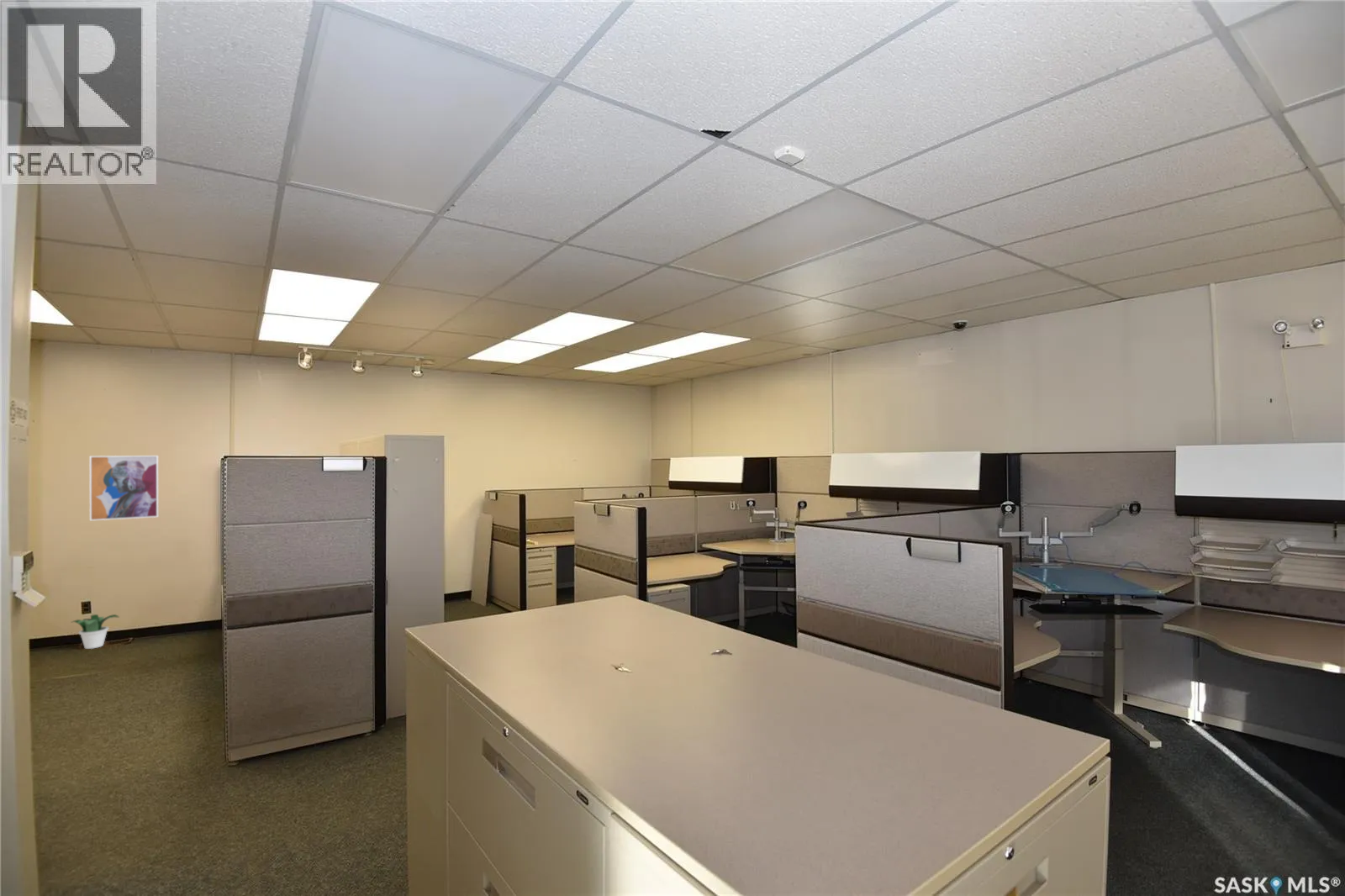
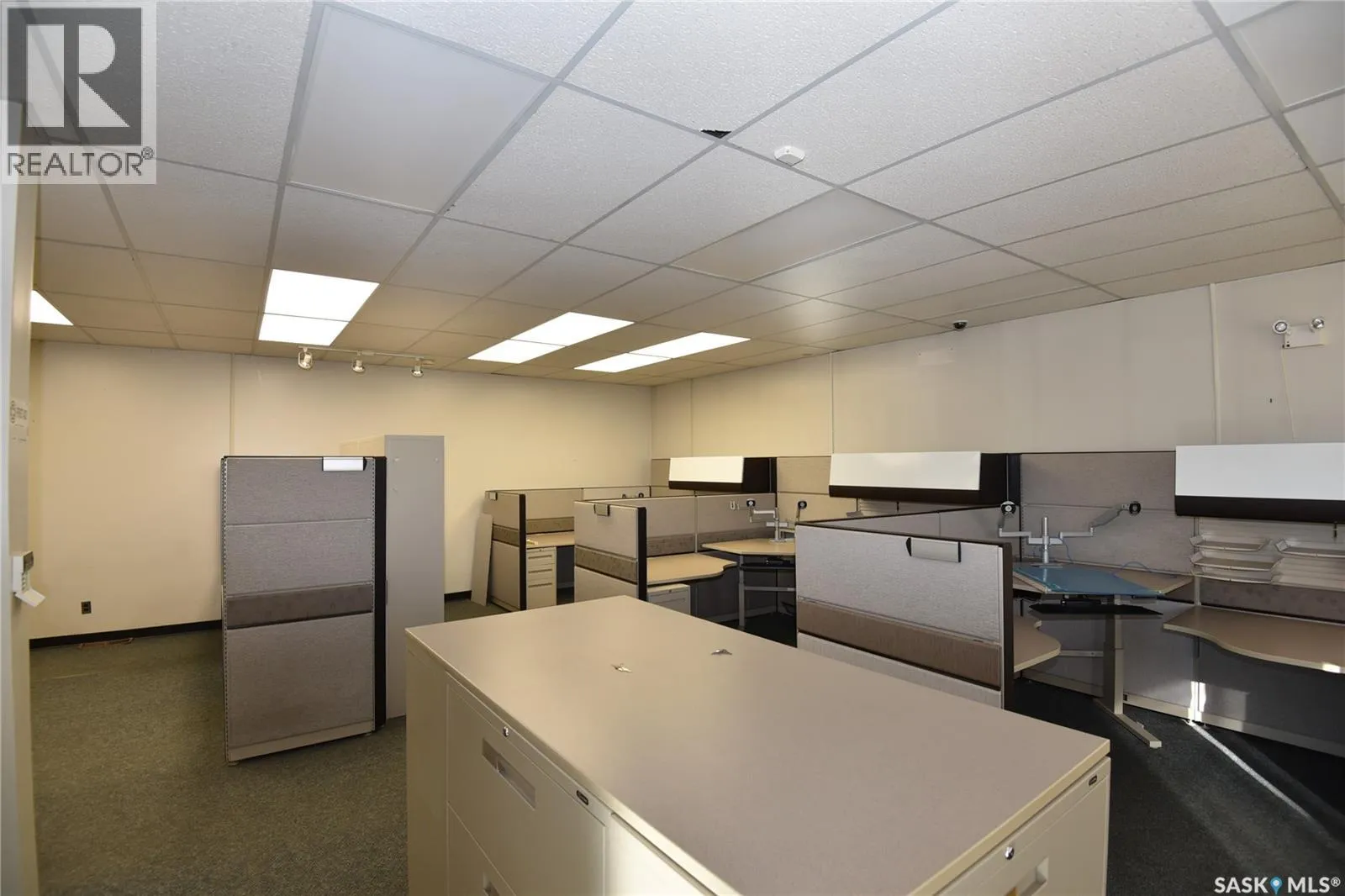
- potted plant (94, 631)
- wall art (124, 487)
